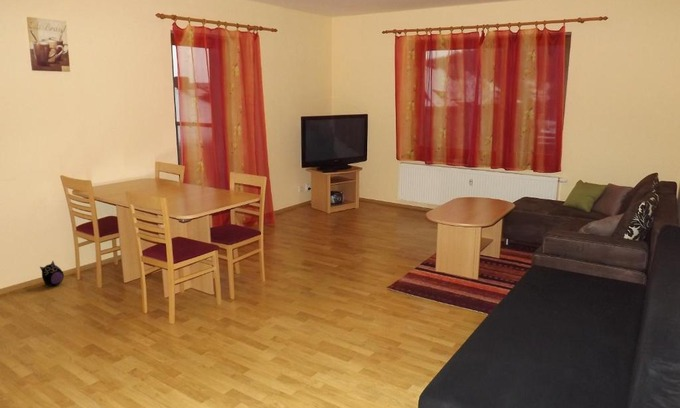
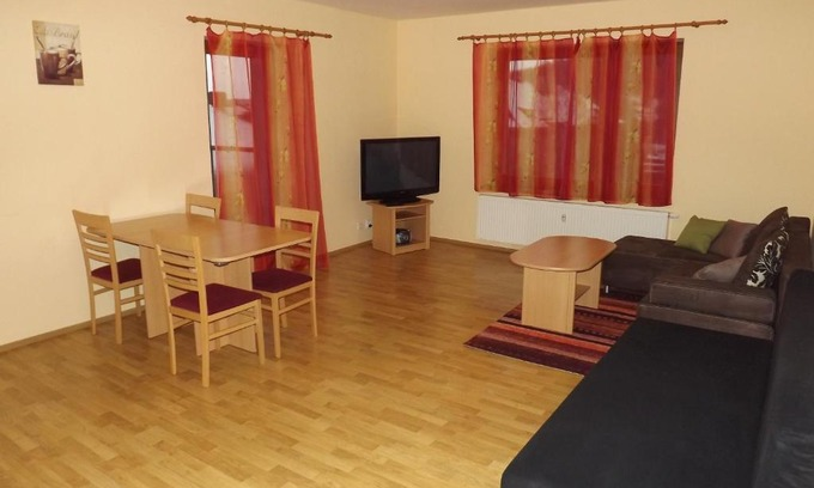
- plush toy (52, 273)
